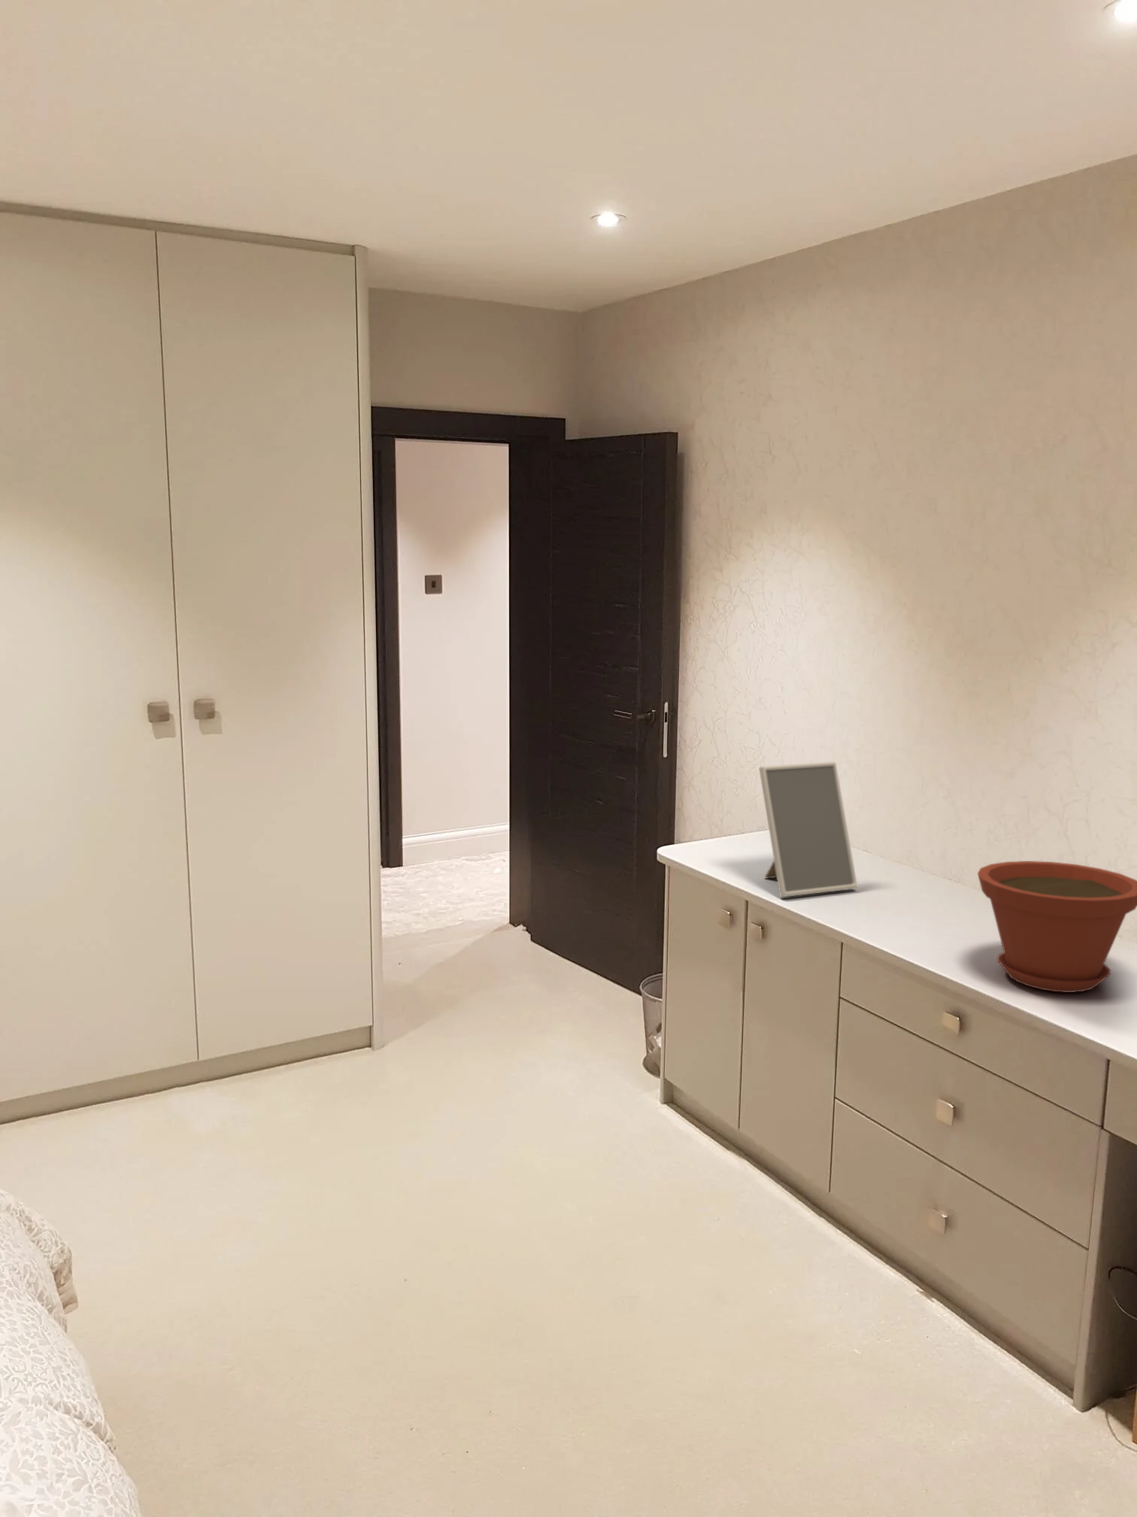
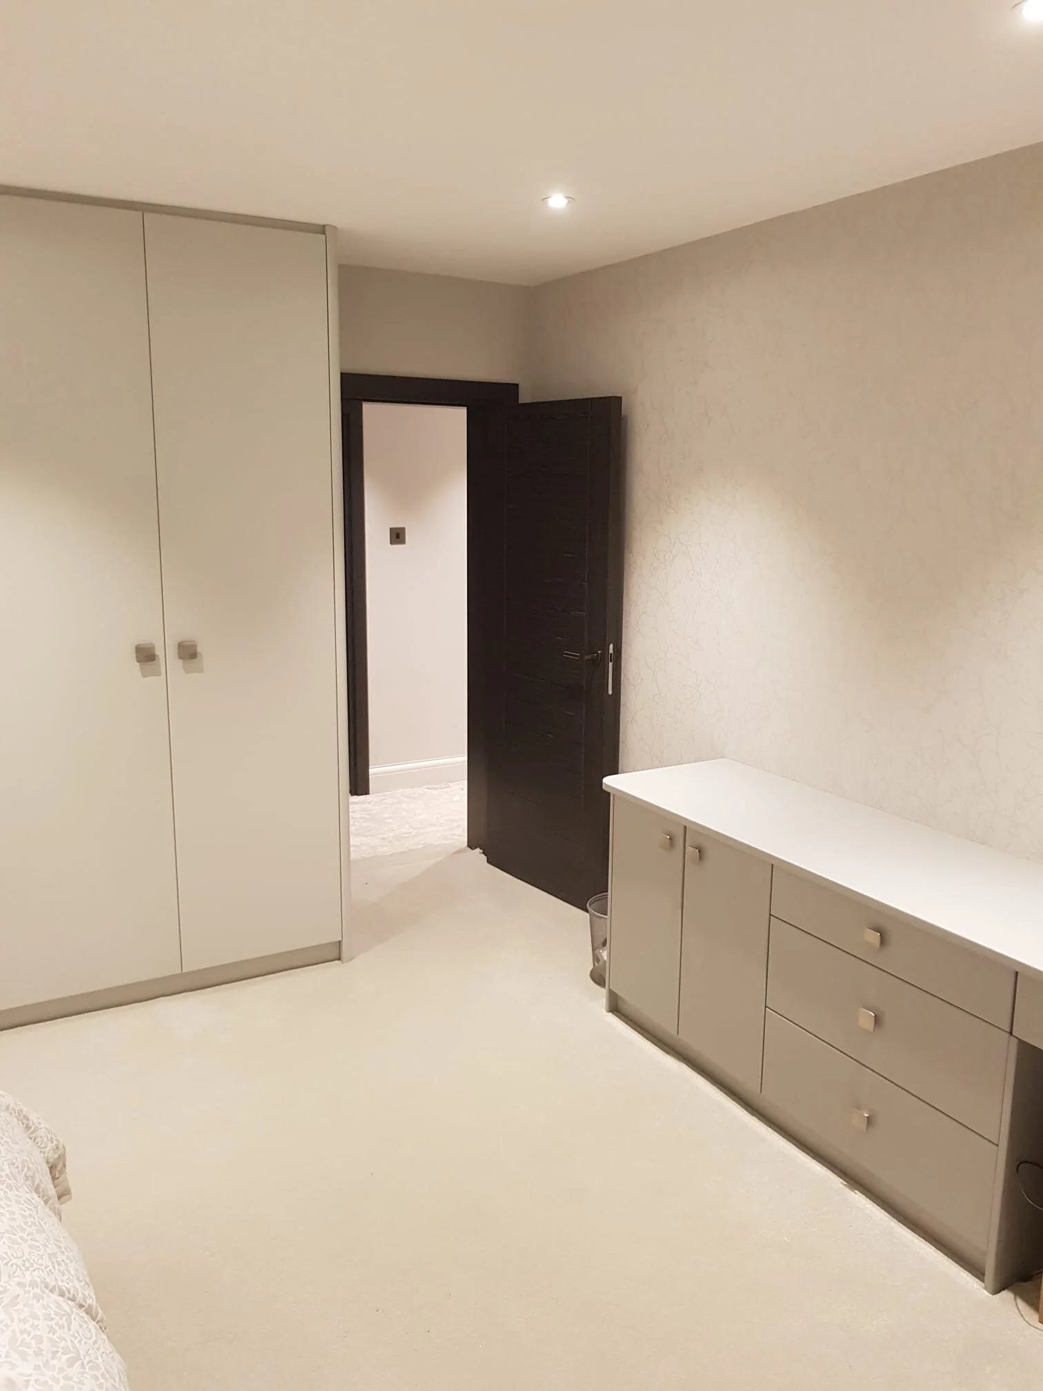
- picture frame (803, 825)
- plant pot (1055, 928)
